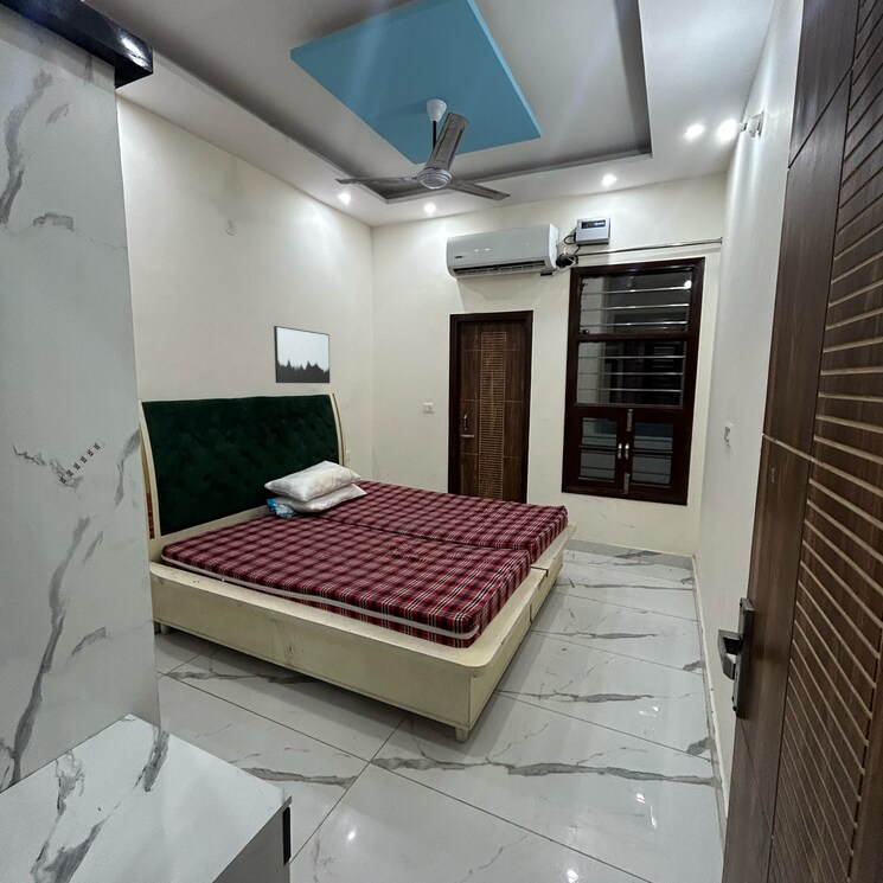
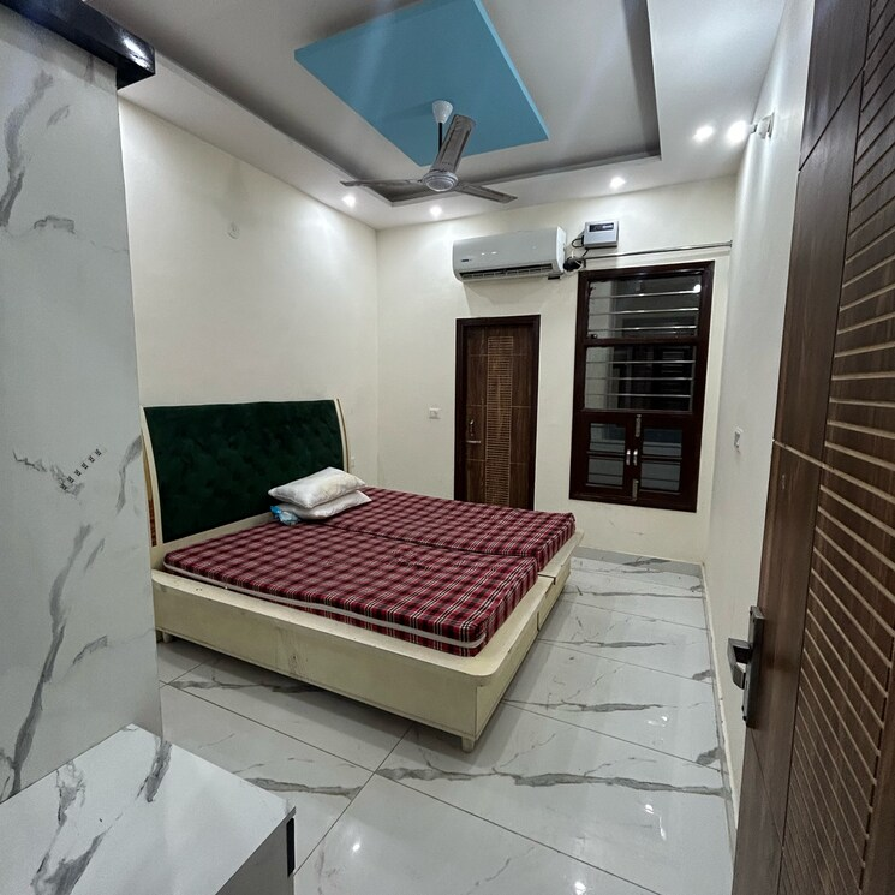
- wall art (303, 357)
